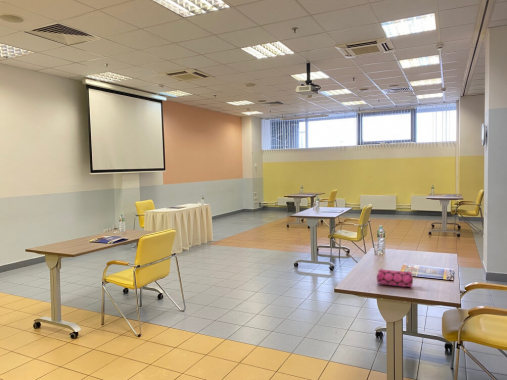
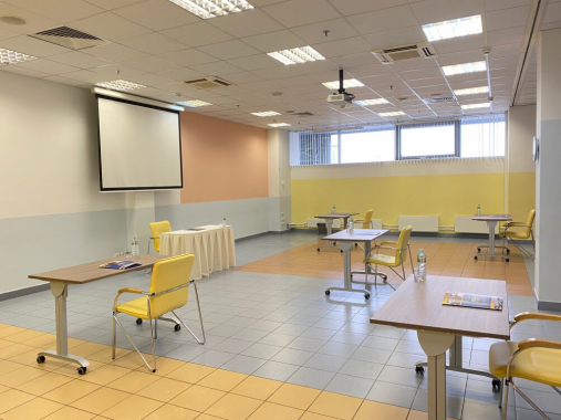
- pencil case (394, 277)
